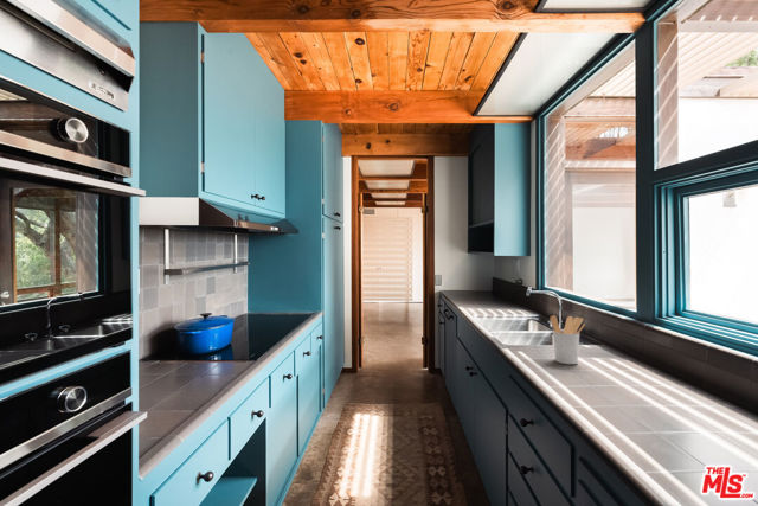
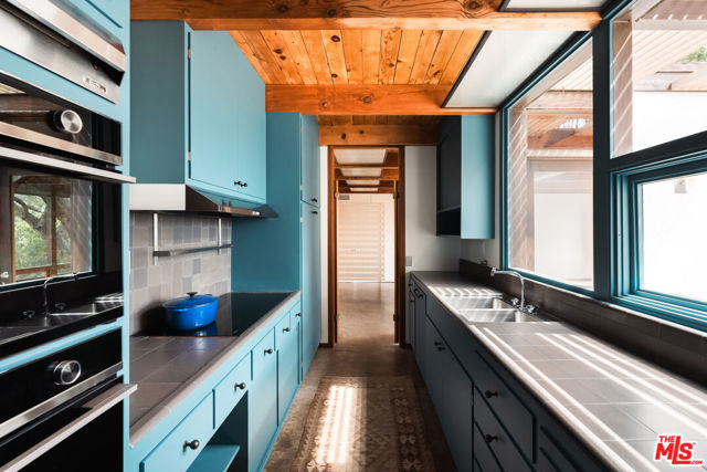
- utensil holder (568, 338)
